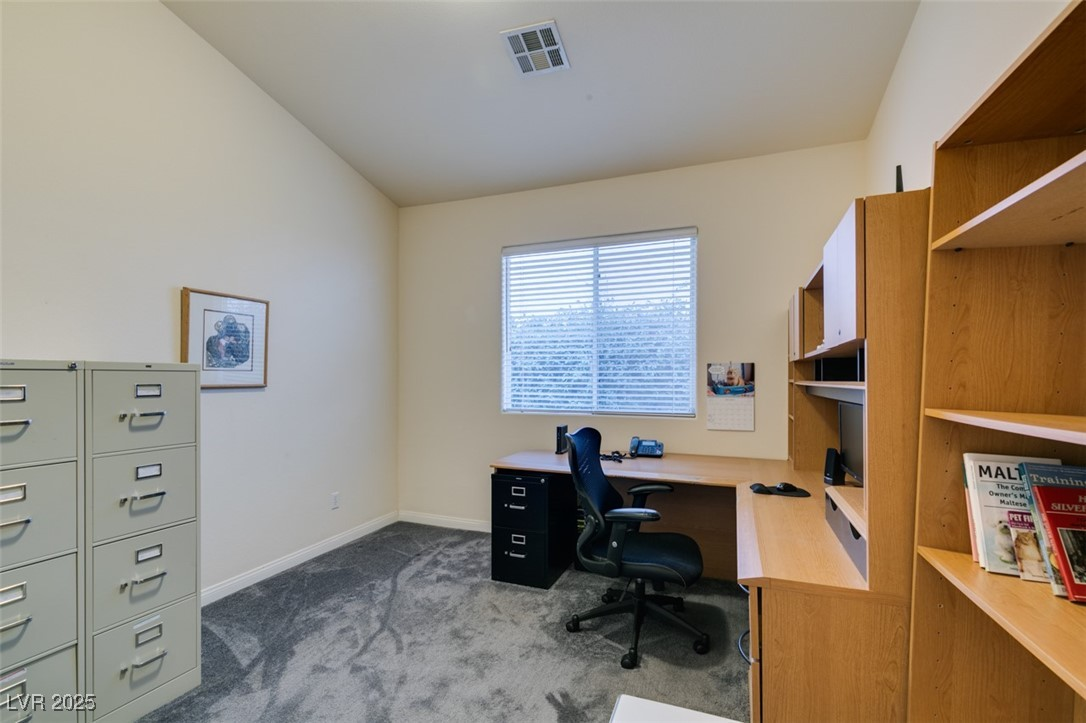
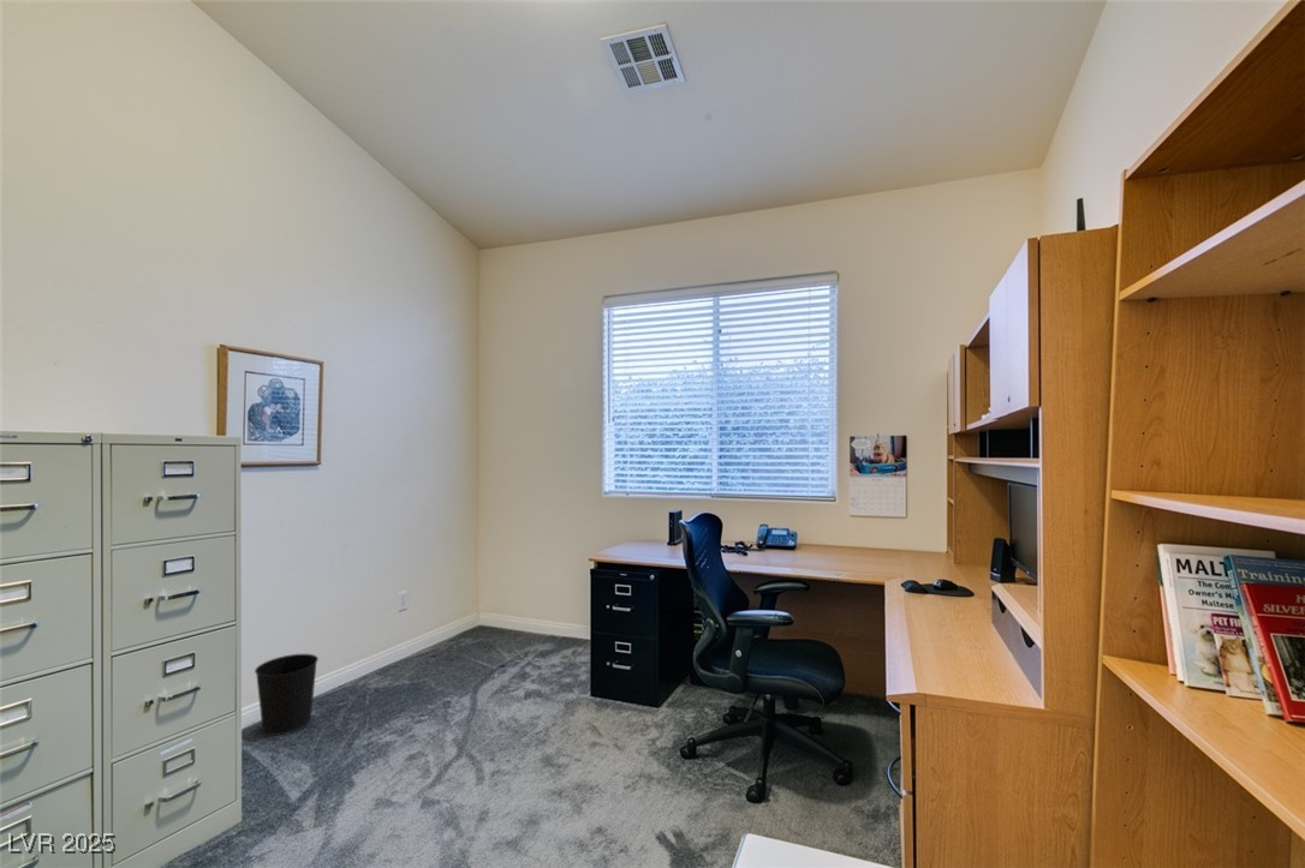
+ wastebasket (287, 694)
